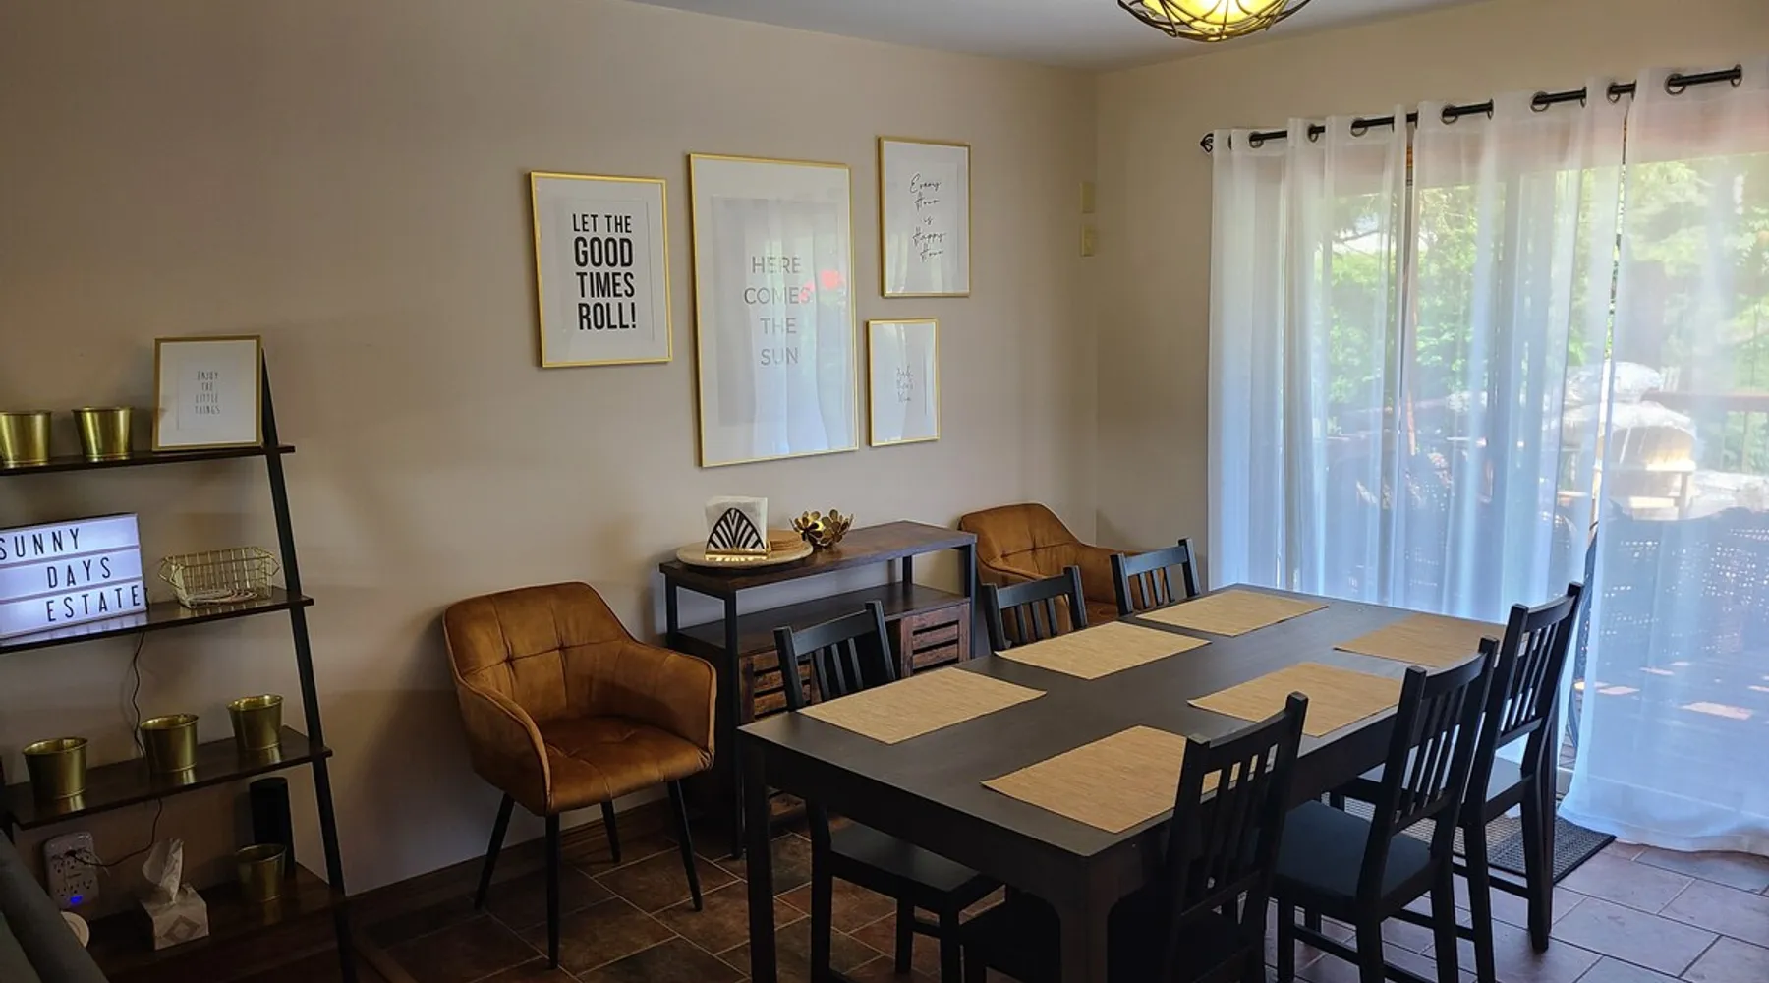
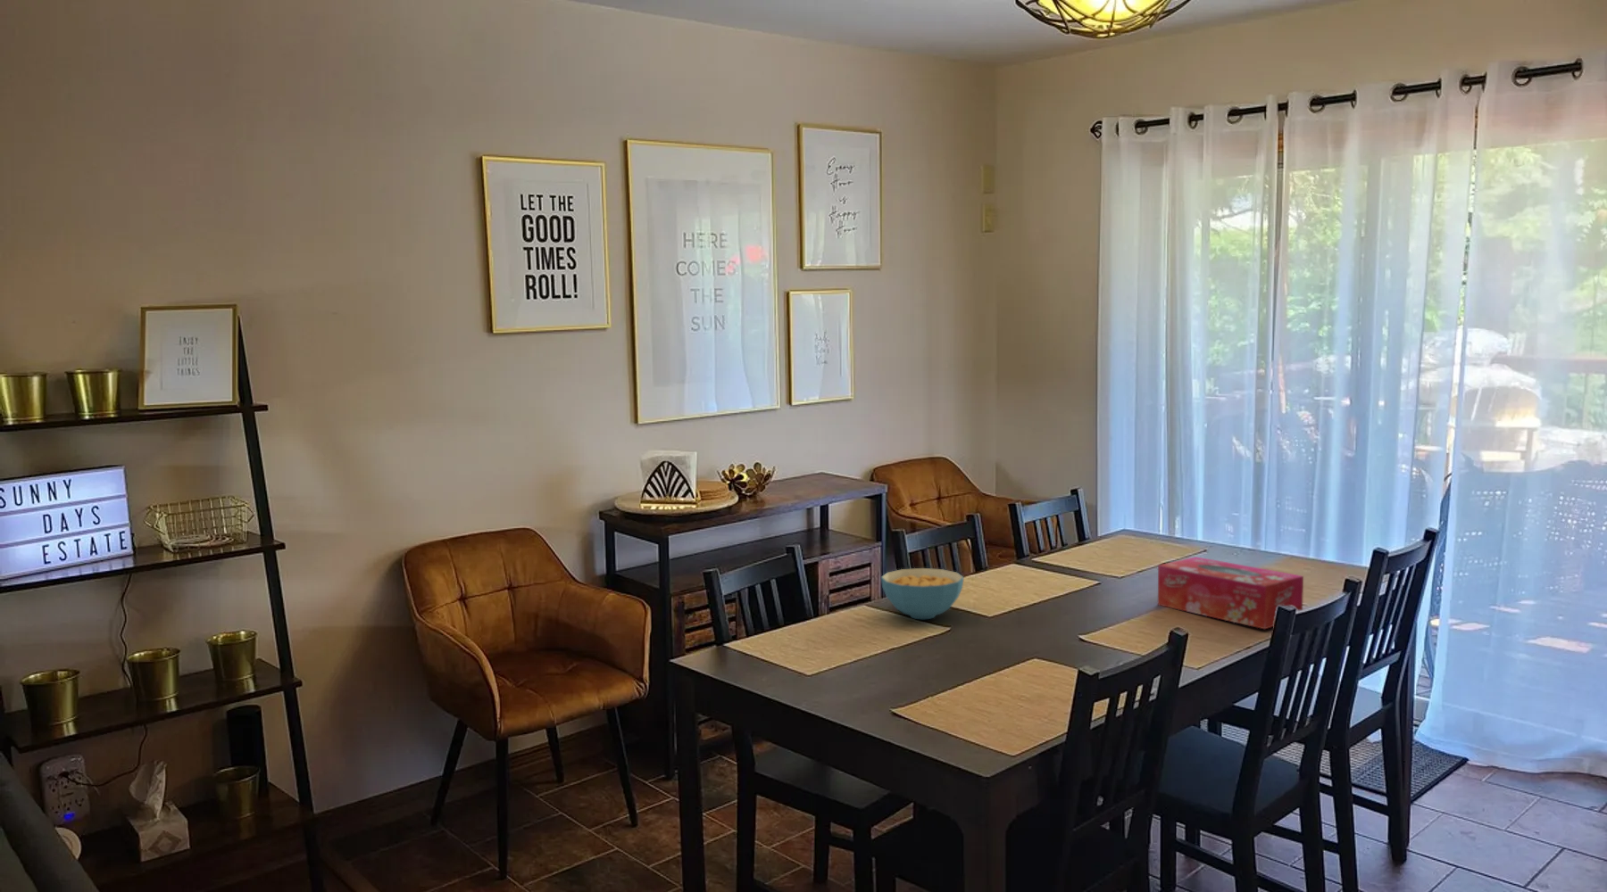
+ cereal bowl (922, 595)
+ tissue box (1228, 591)
